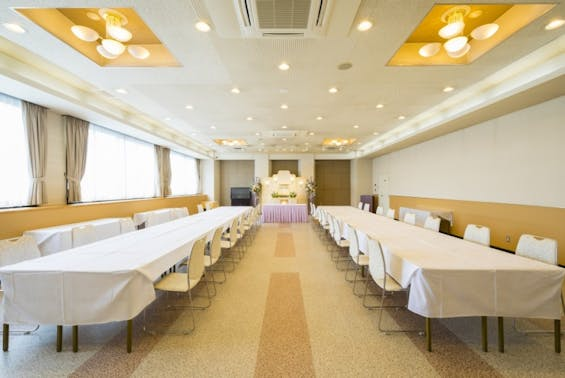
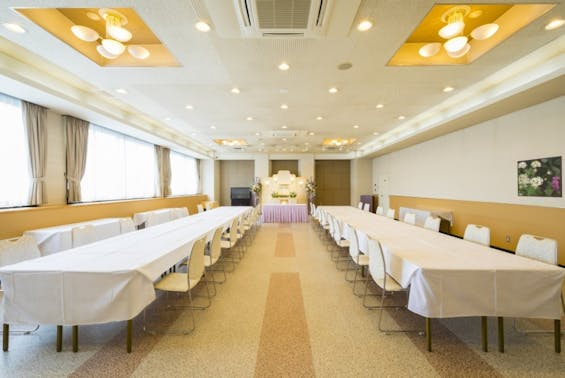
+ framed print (537, 177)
